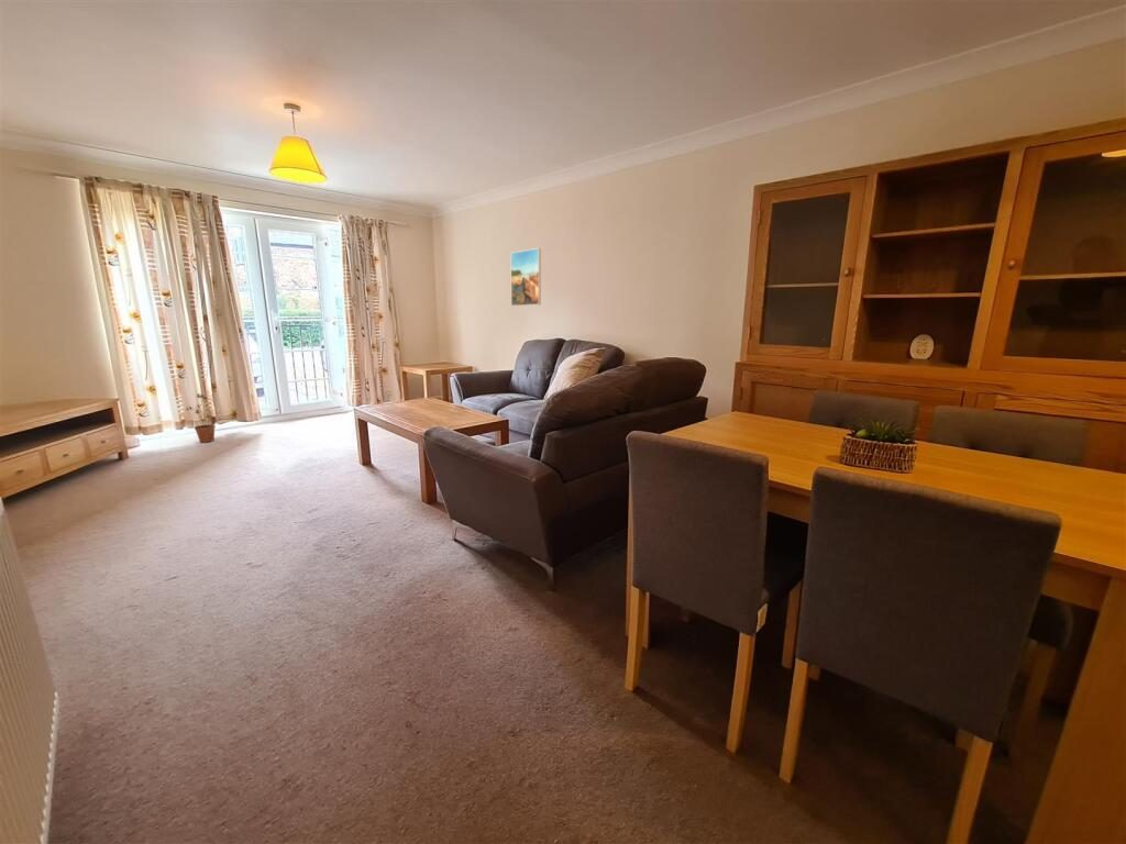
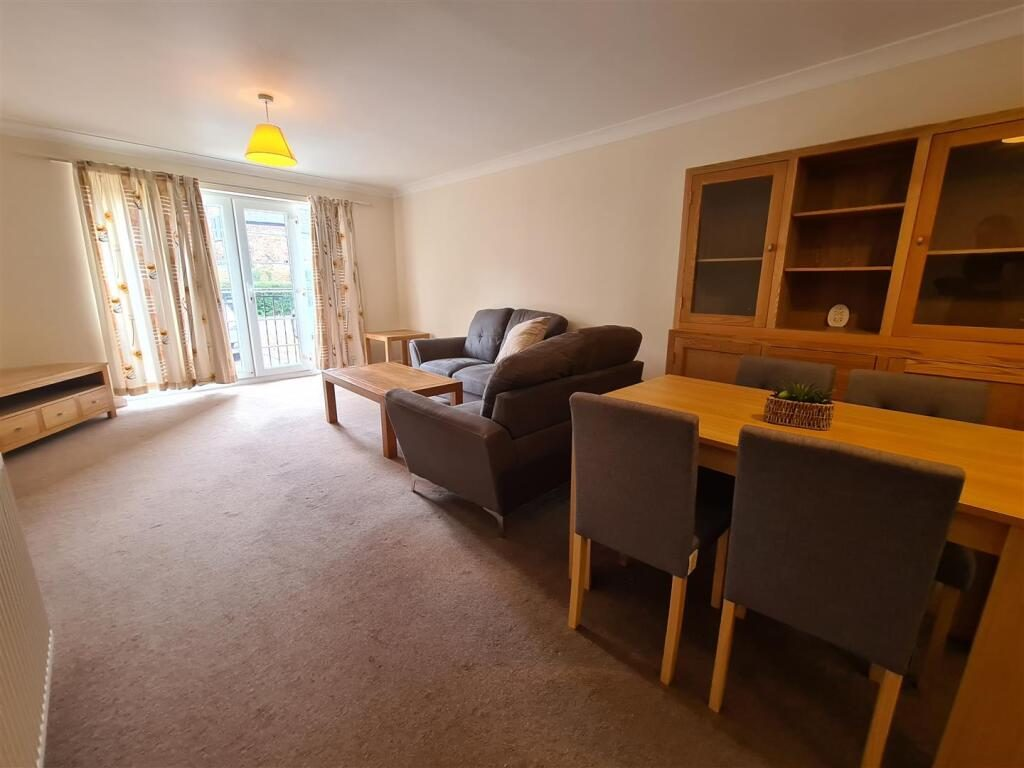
- potted plant (201, 419)
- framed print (525, 278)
